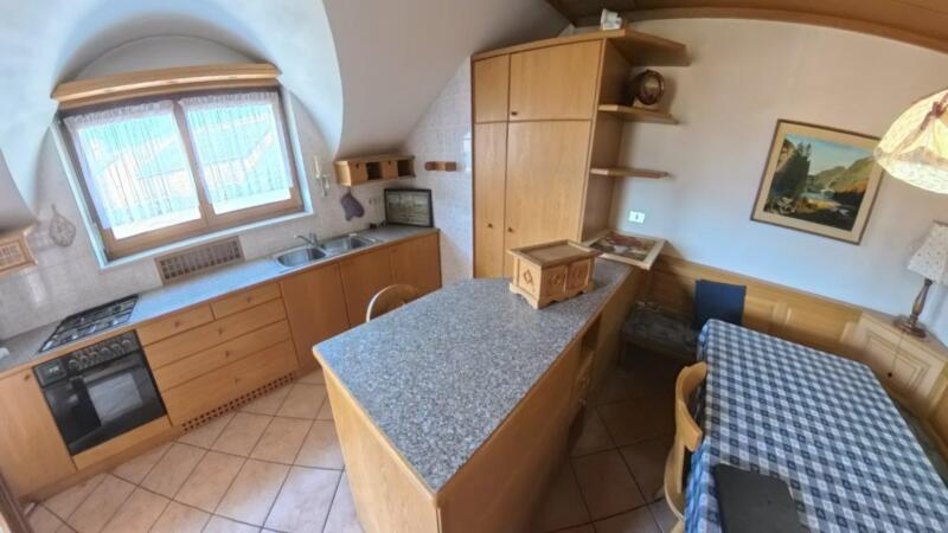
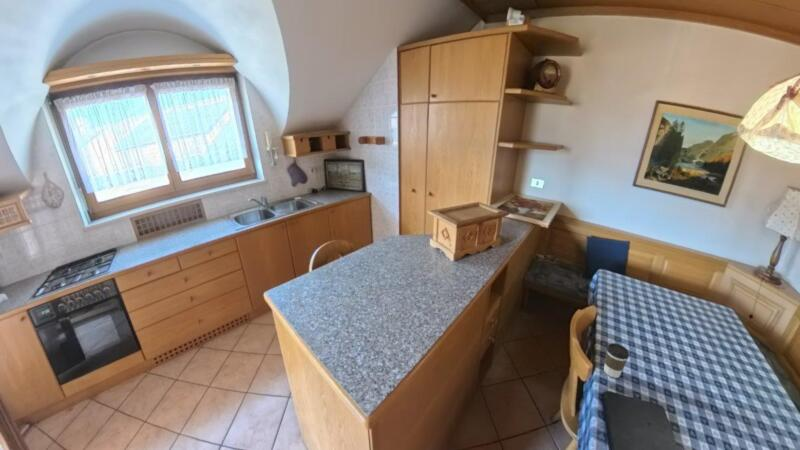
+ coffee cup (615, 360)
